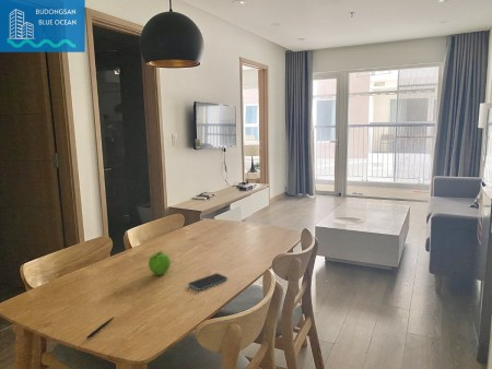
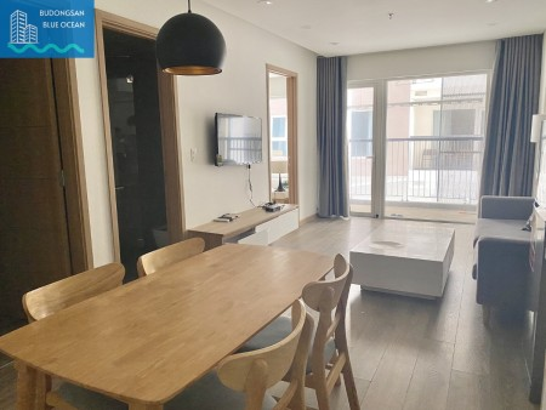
- pen (102, 325)
- smartphone (208, 281)
- fruit (159, 262)
